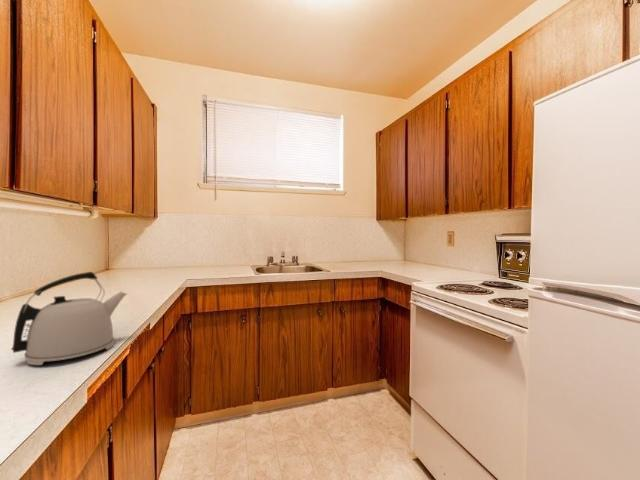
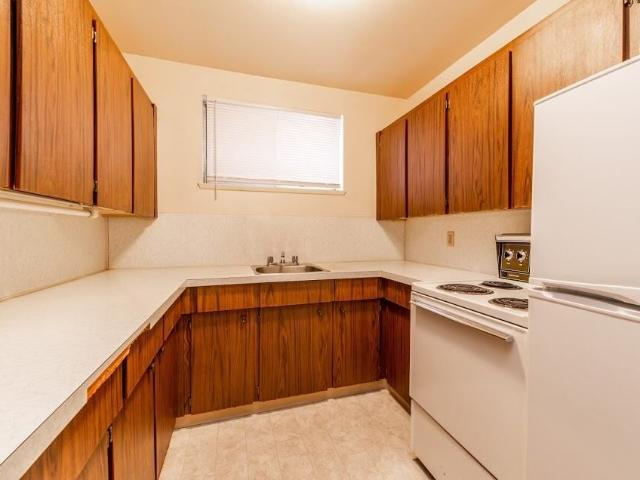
- kettle (75, 311)
